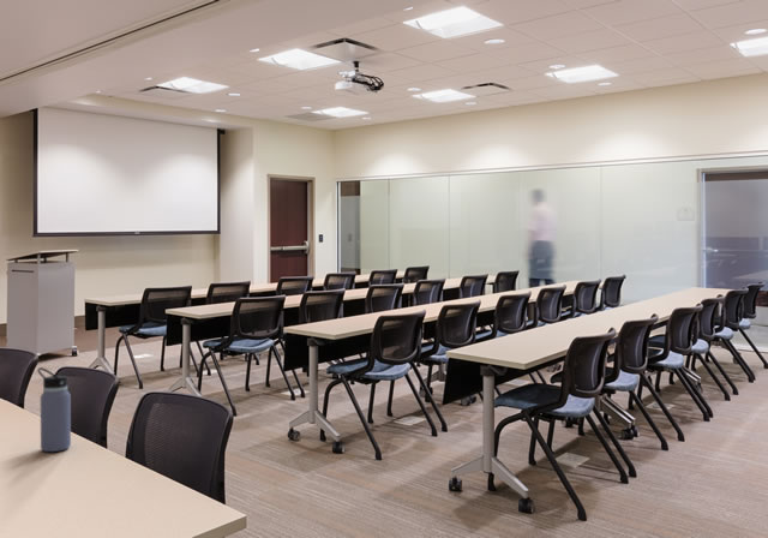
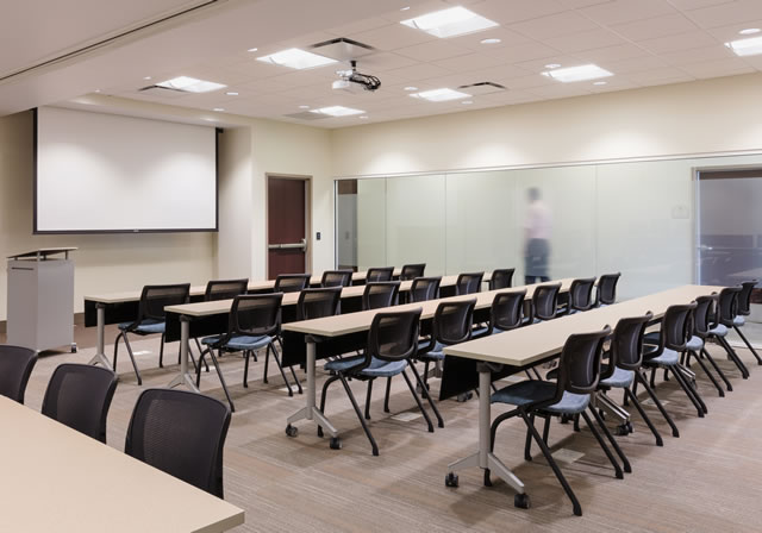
- water bottle (54, 407)
